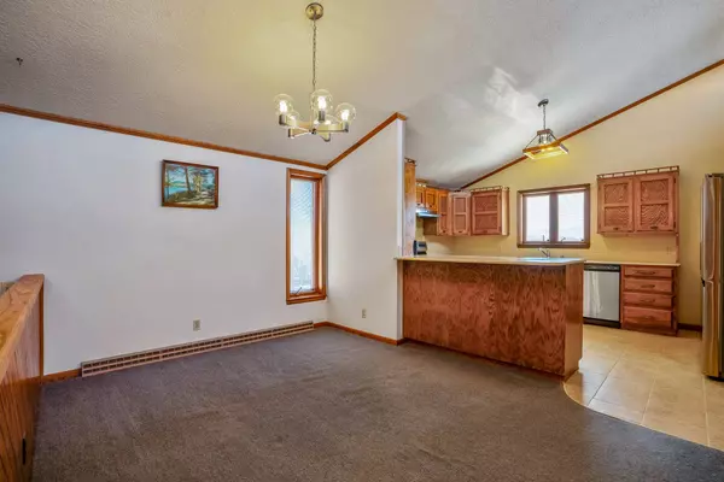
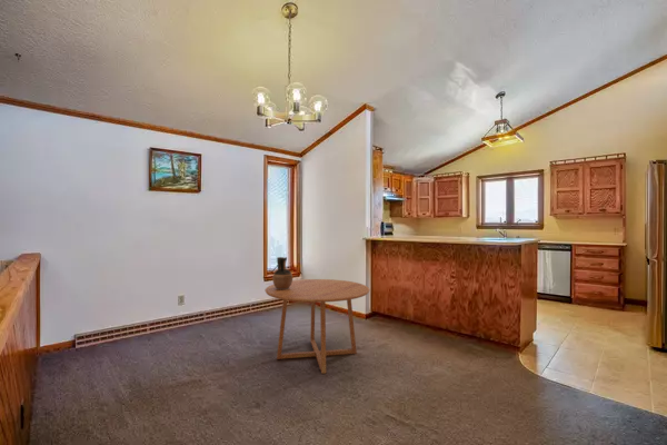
+ dining table (320, 322)
+ ceramic jug (282, 273)
